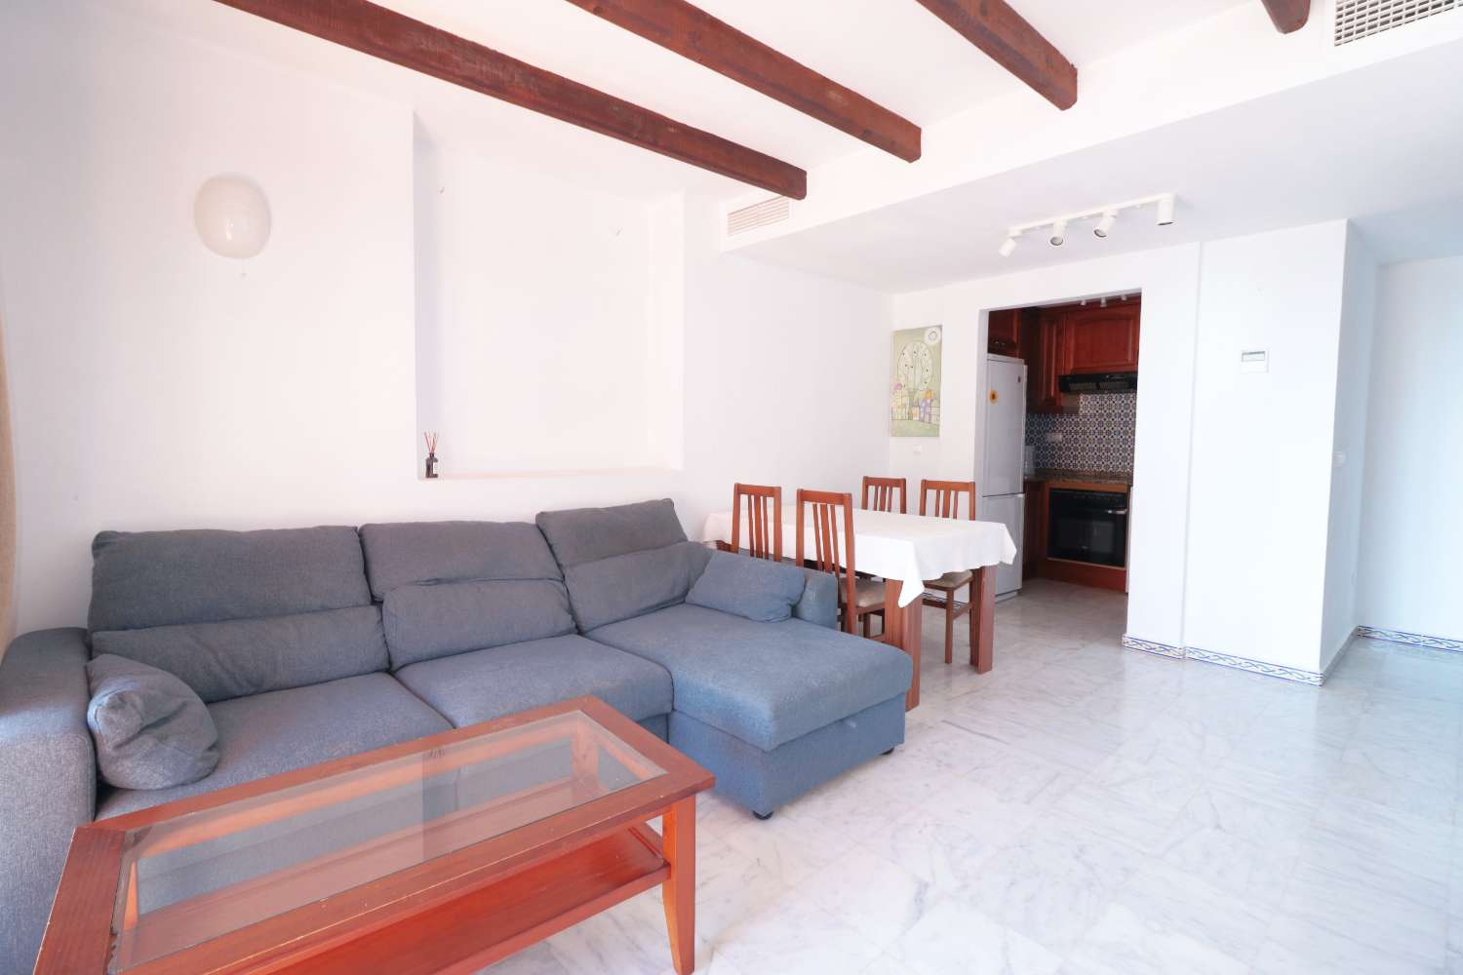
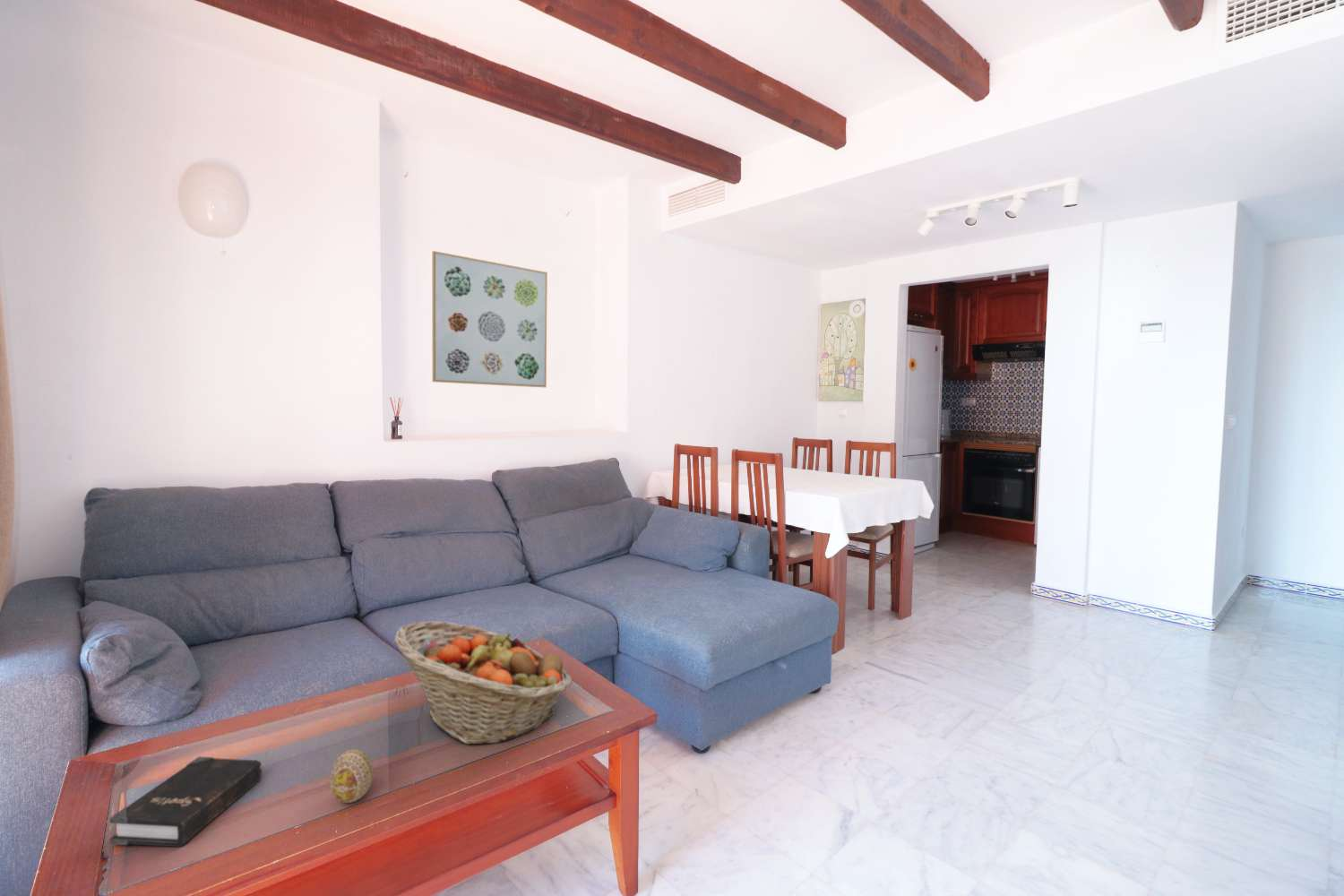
+ fruit basket (483, 670)
+ hardback book (192, 797)
+ wall art (493, 323)
+ decorative egg (351, 775)
